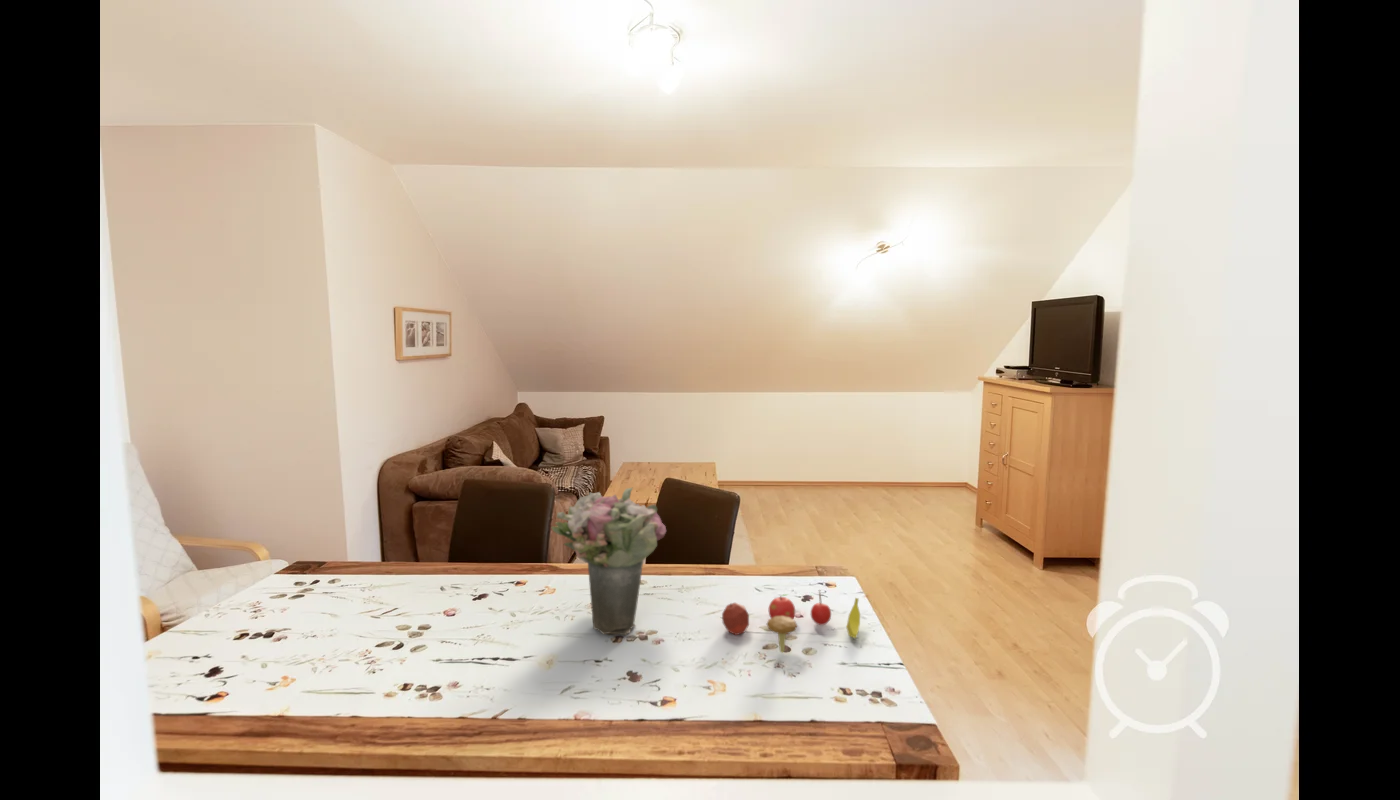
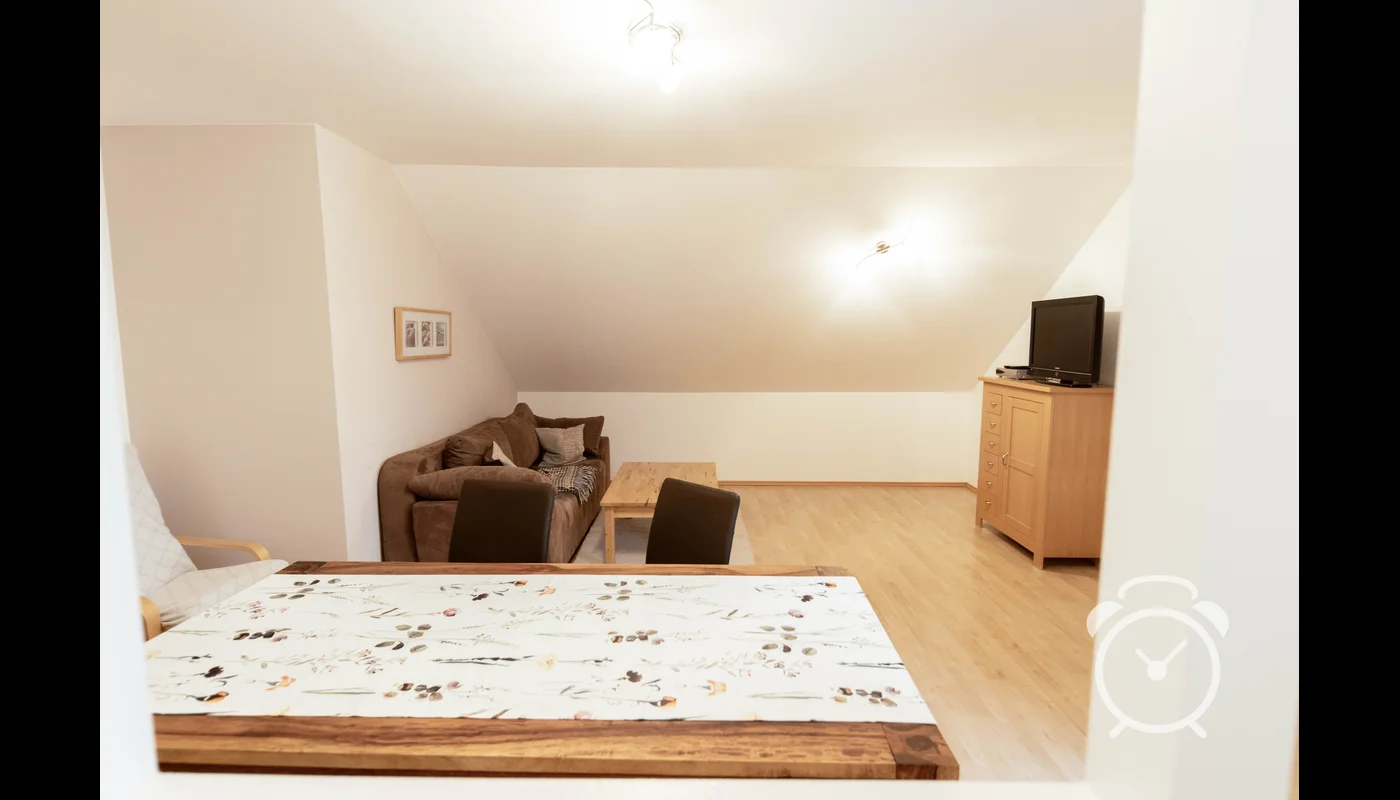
- fruit (791, 621)
- flower bouquet (610, 559)
